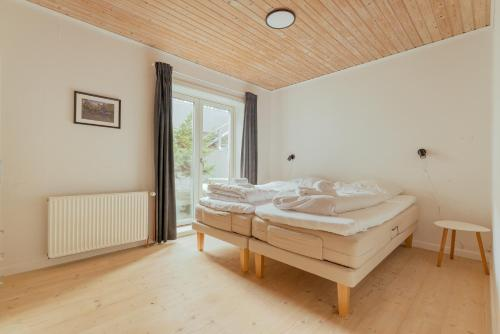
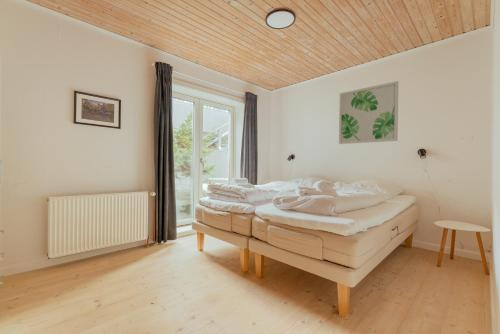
+ wall art (366, 115)
